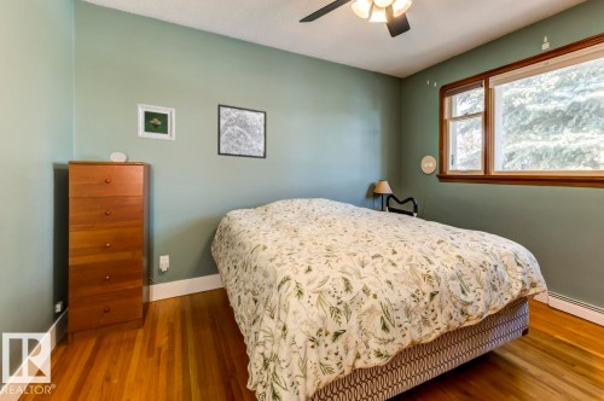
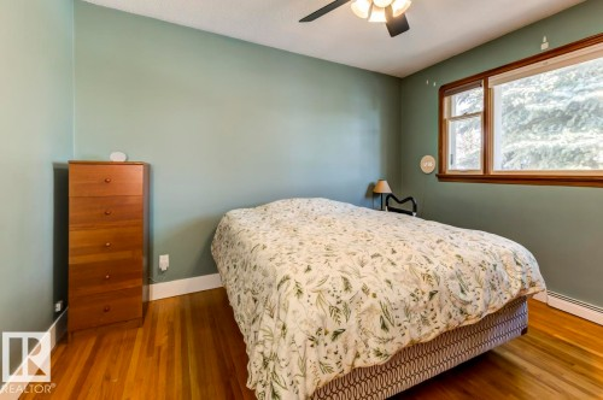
- wall art (243, 132)
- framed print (156, 122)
